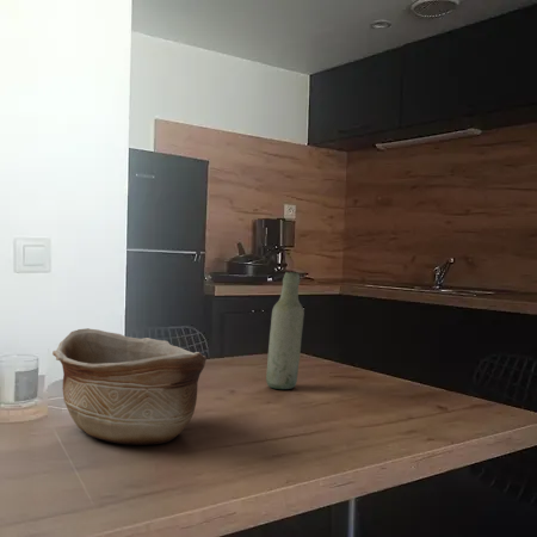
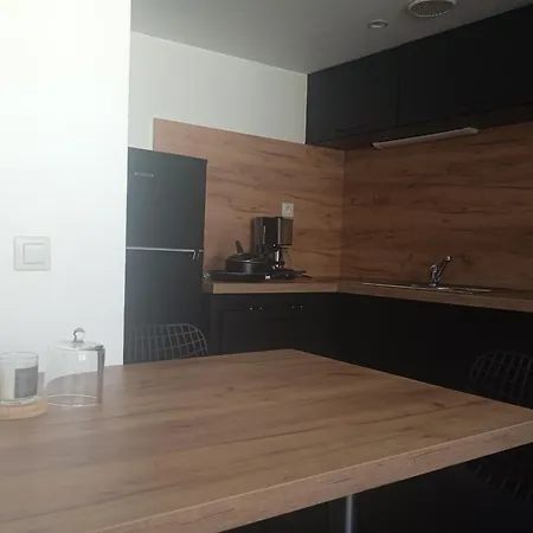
- ceramic bowl (130, 384)
- bottle (285, 329)
